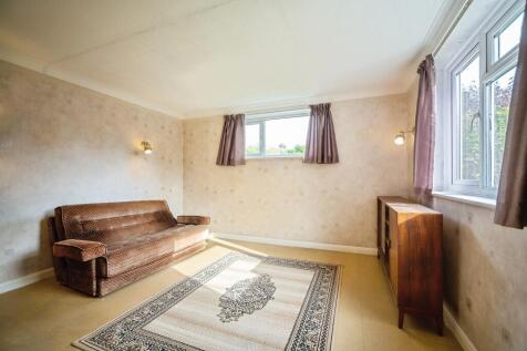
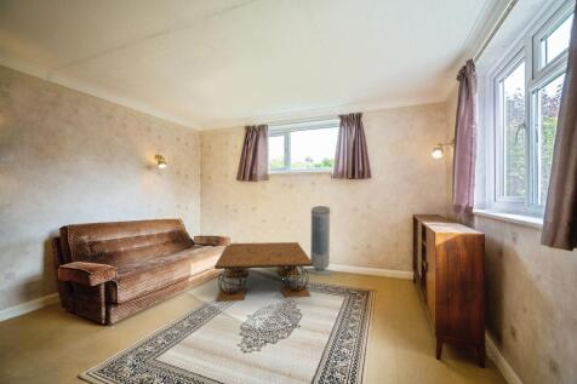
+ air purifier (320, 239)
+ coffee table (263, 266)
